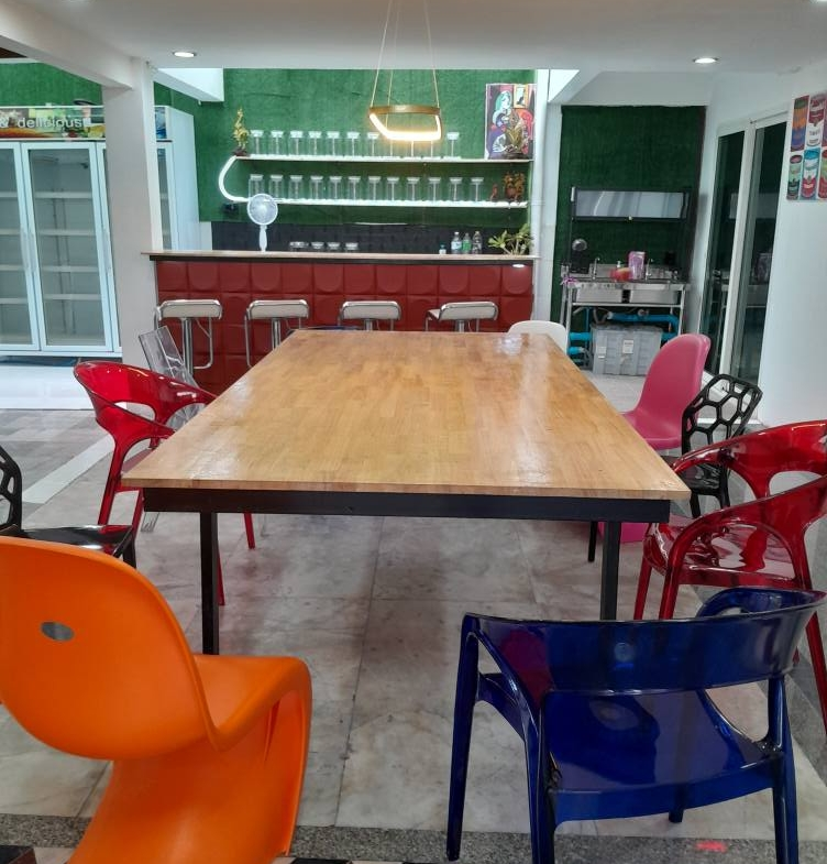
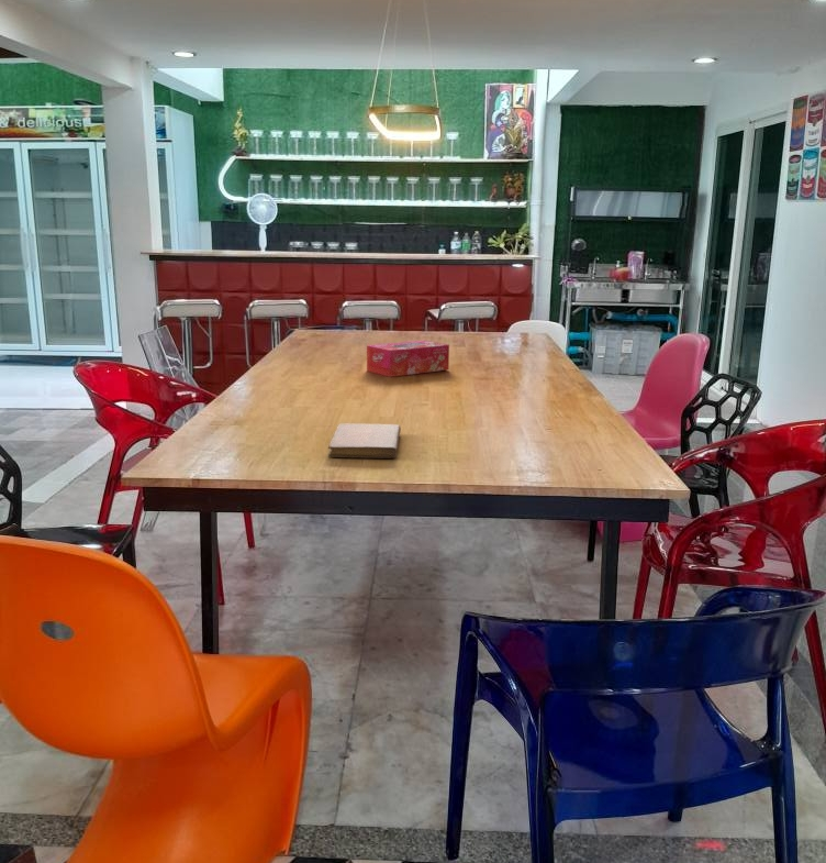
+ notebook (366, 439)
+ tissue box (408, 357)
